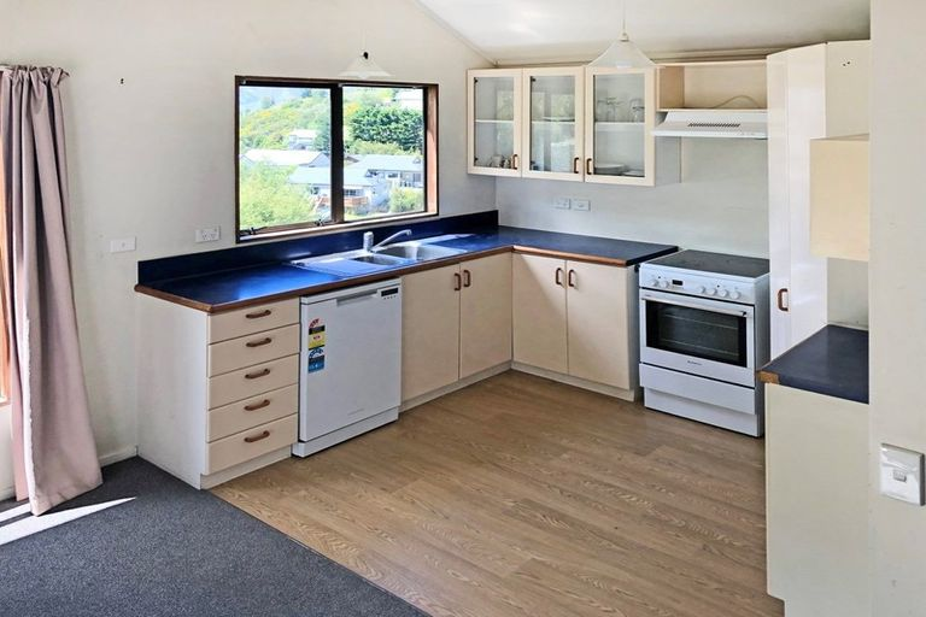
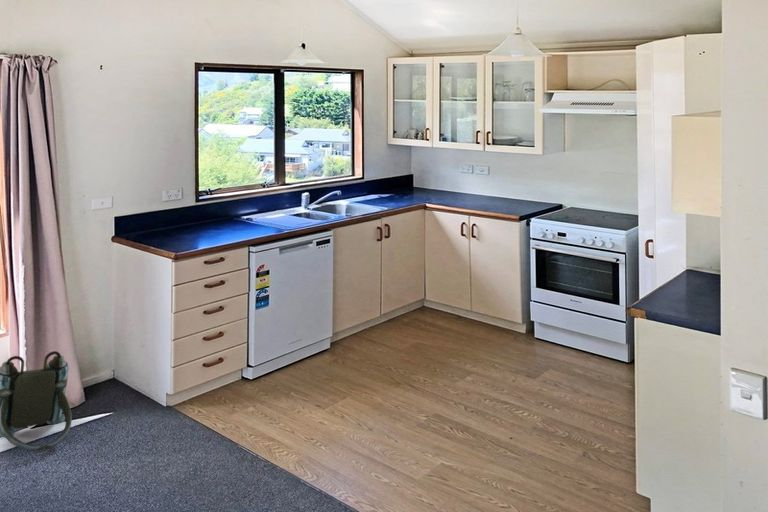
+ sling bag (34, 395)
